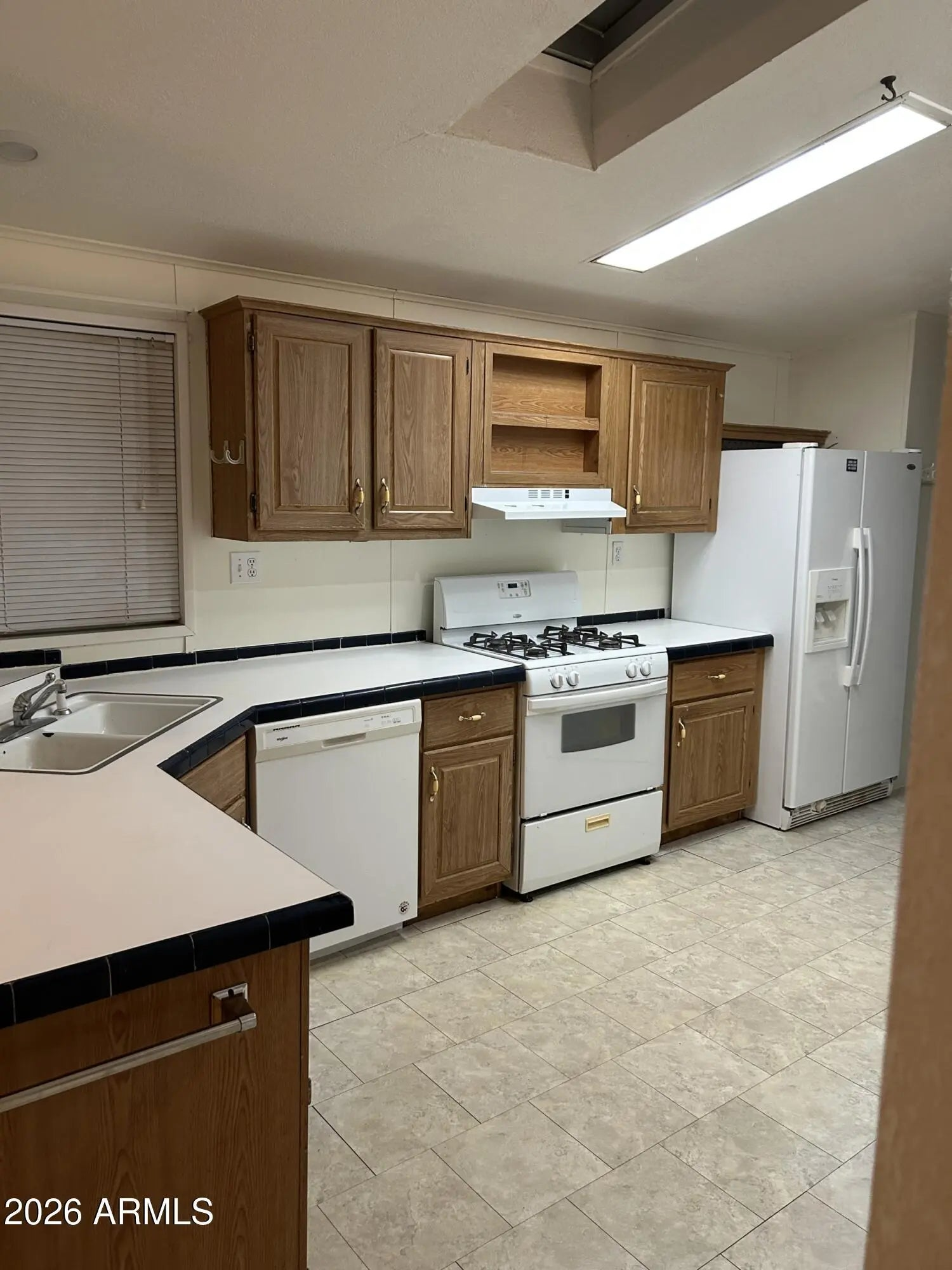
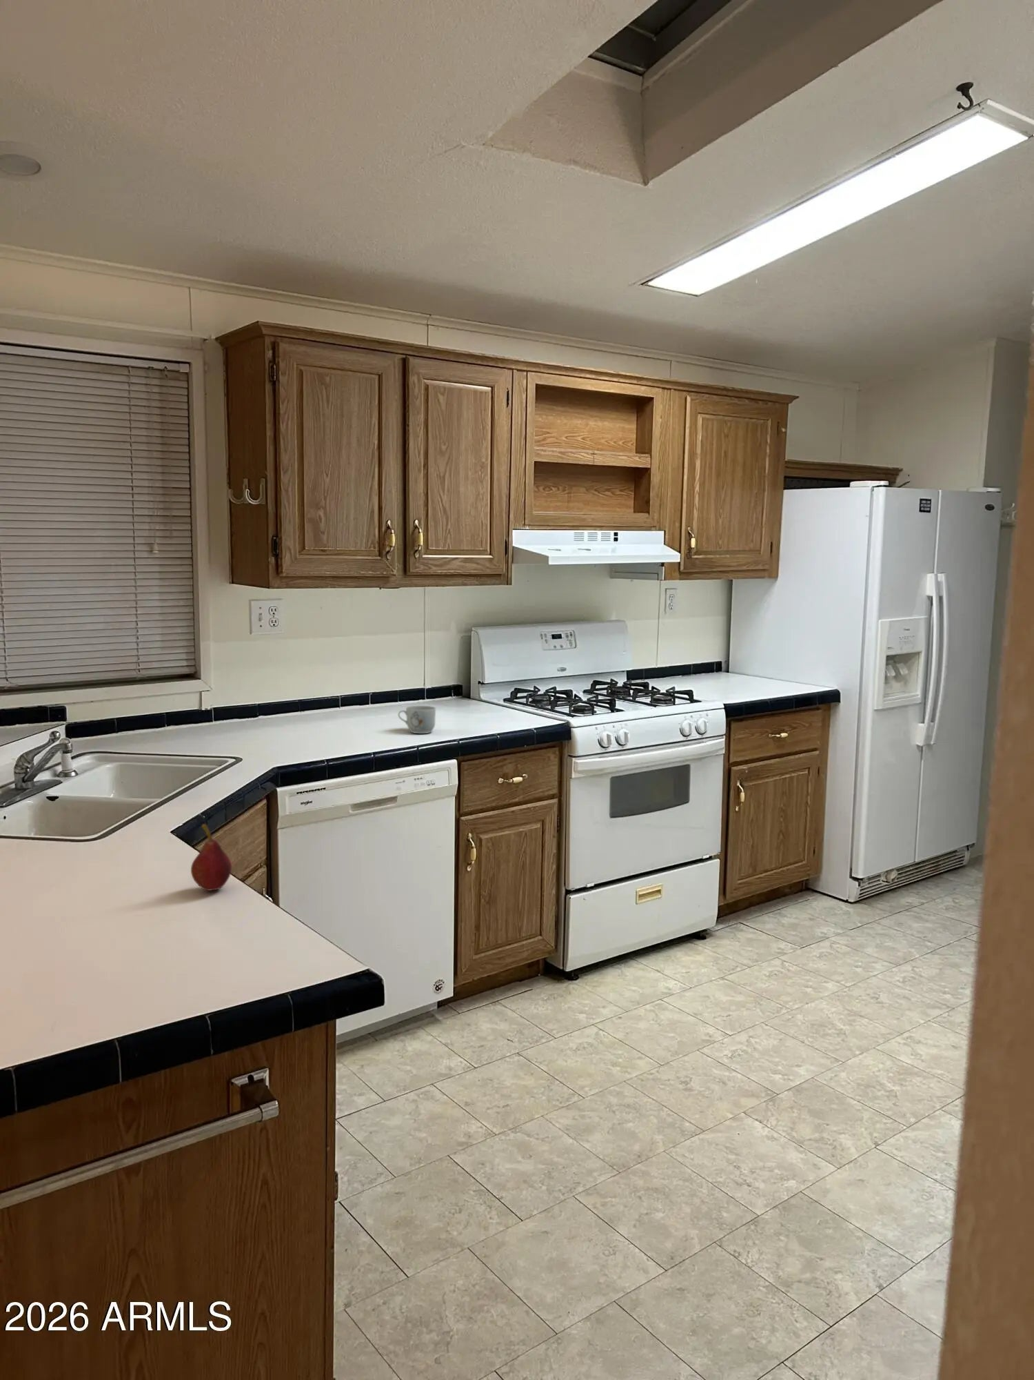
+ fruit (211, 855)
+ mug (416, 719)
